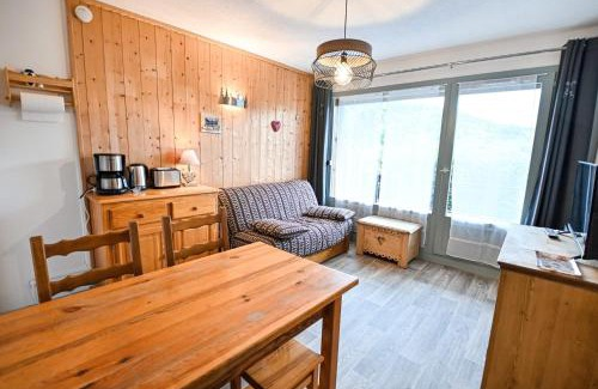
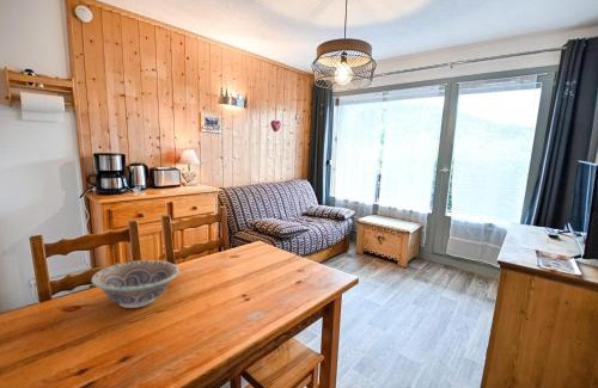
+ decorative bowl (139, 285)
